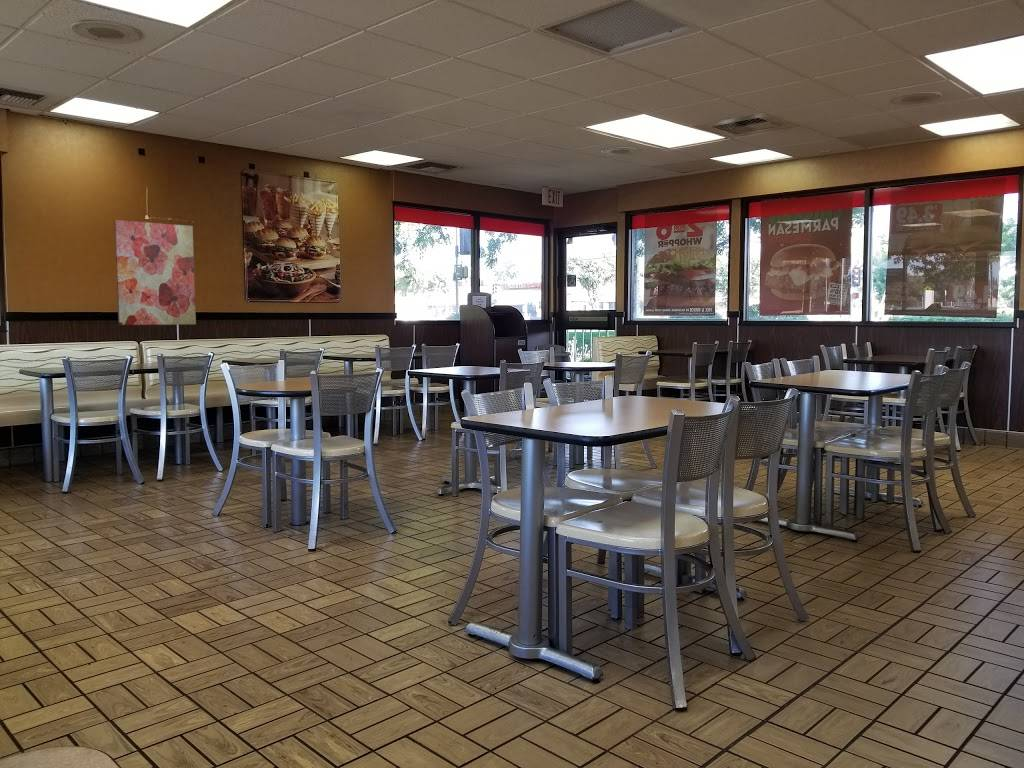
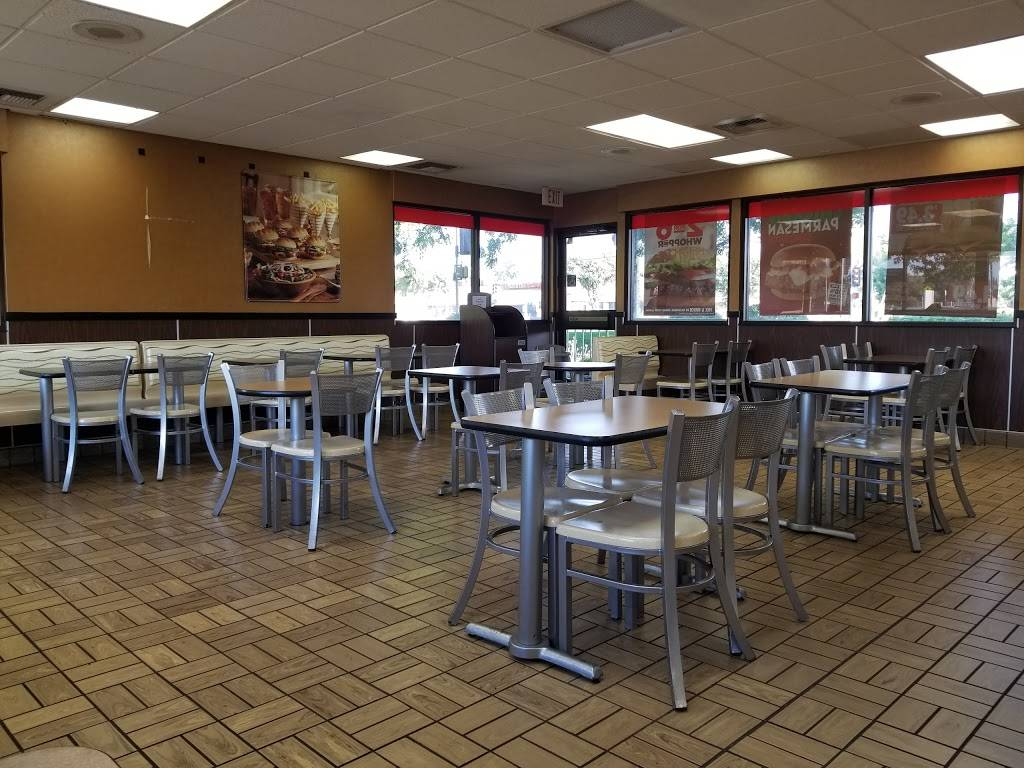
- wall art (156, 274)
